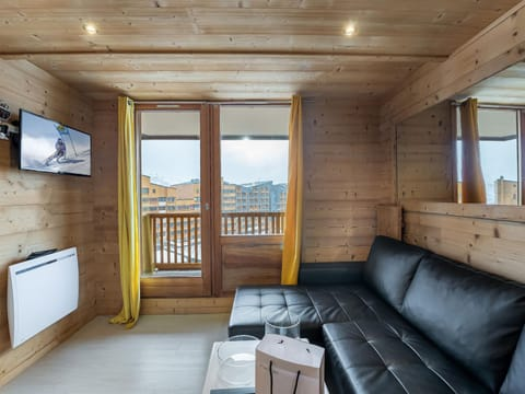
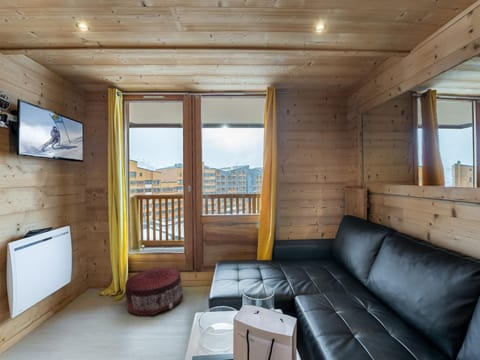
+ pouf (155, 287)
